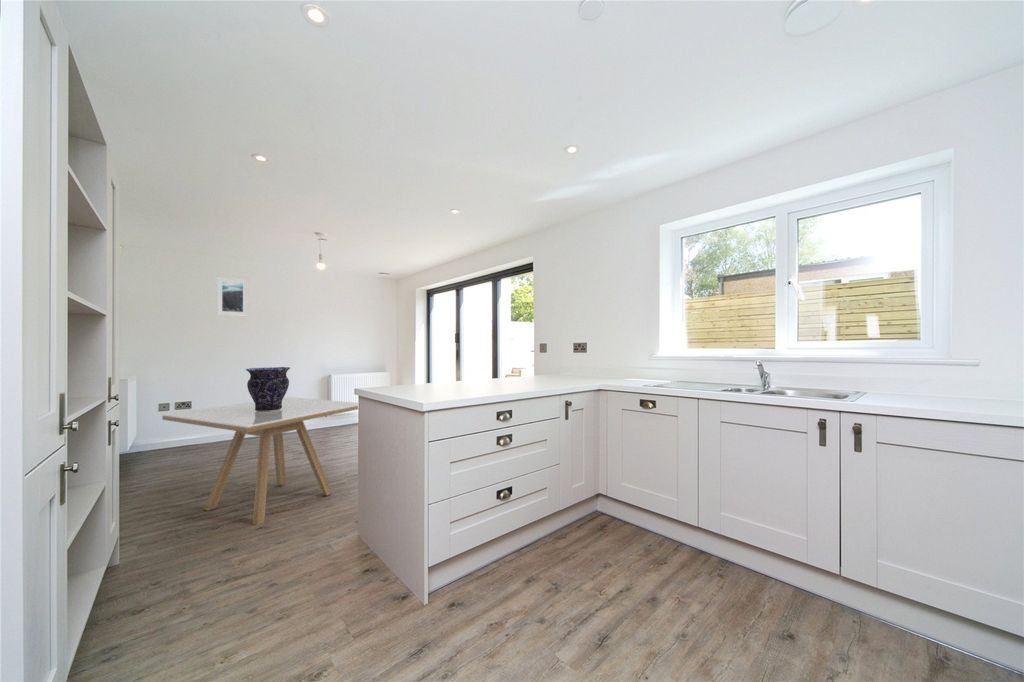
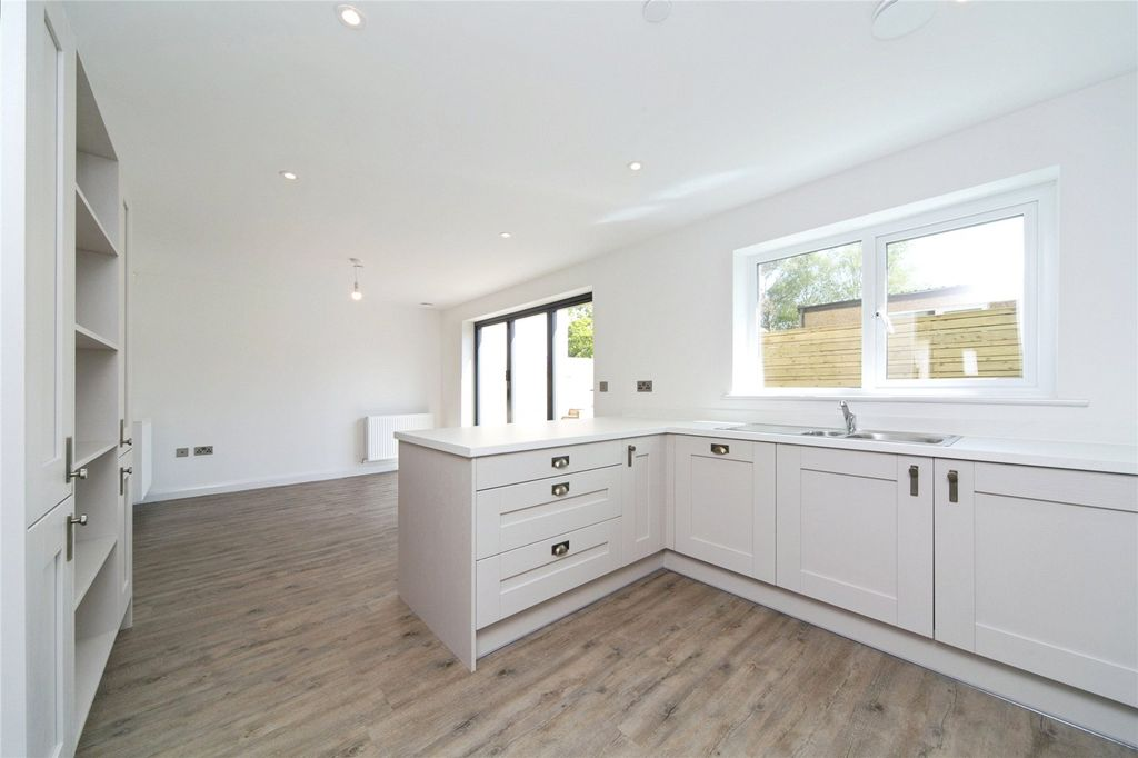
- vase (268, 388)
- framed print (232, 297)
- dining table (268, 454)
